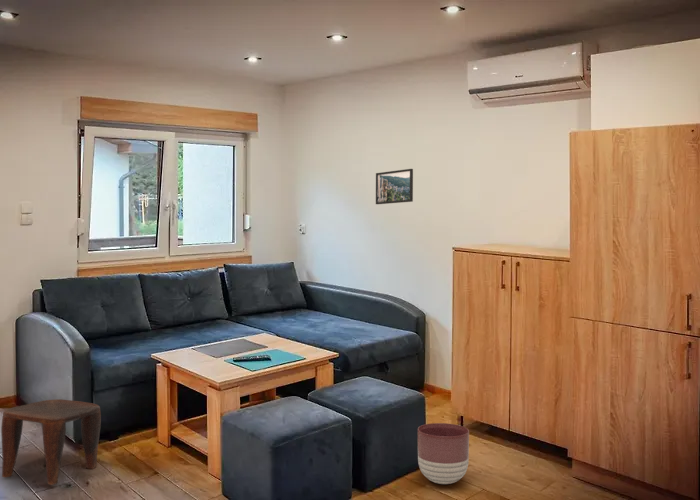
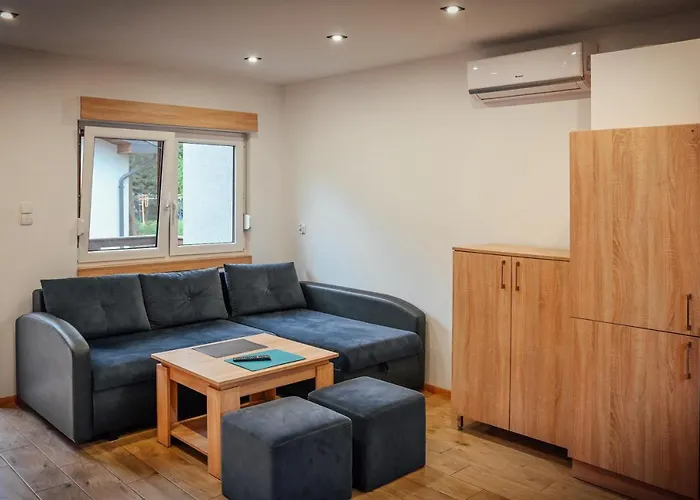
- planter (443, 455)
- stool (51, 439)
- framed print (393, 187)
